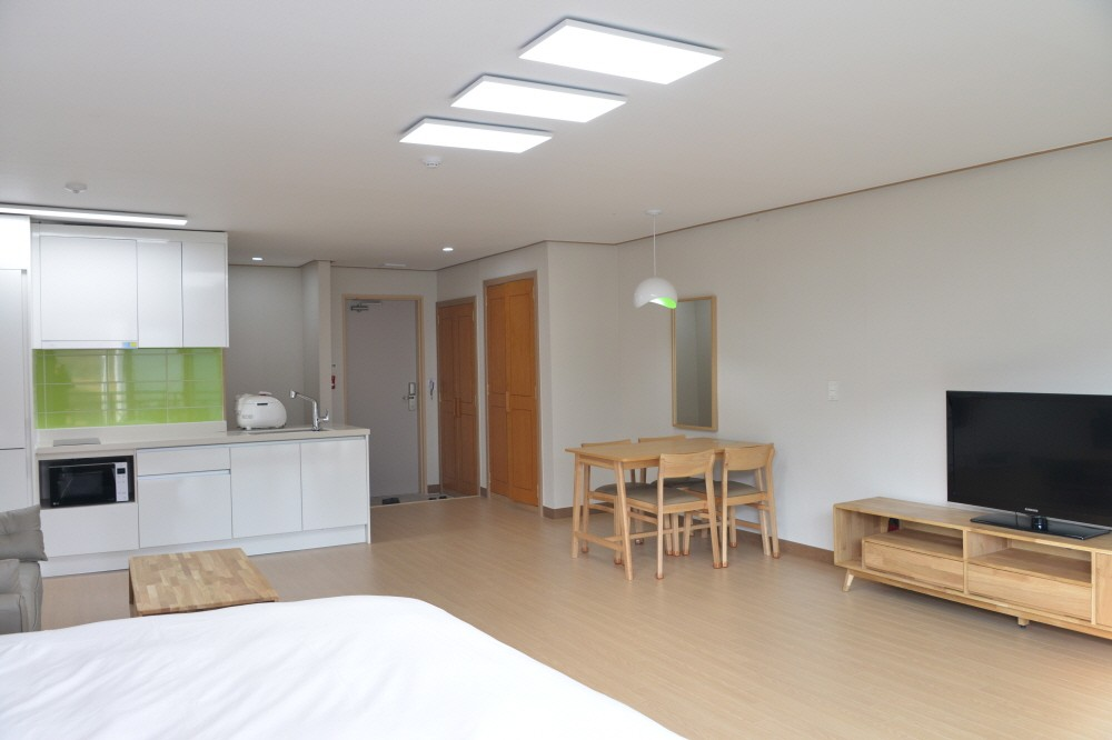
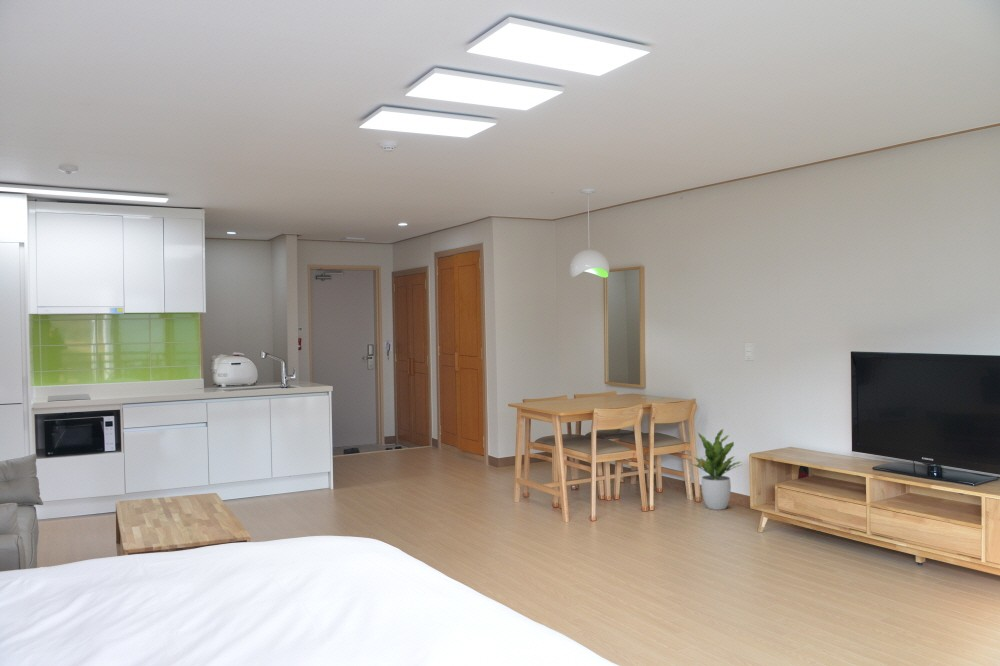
+ potted plant (713, 468)
